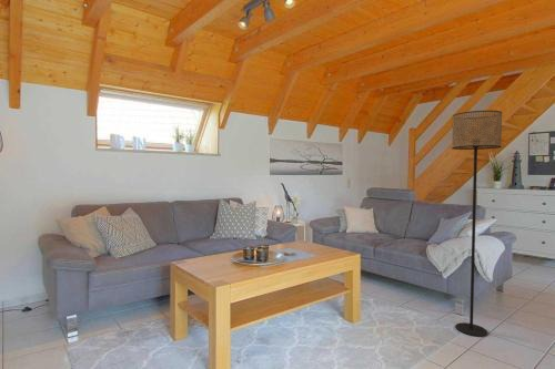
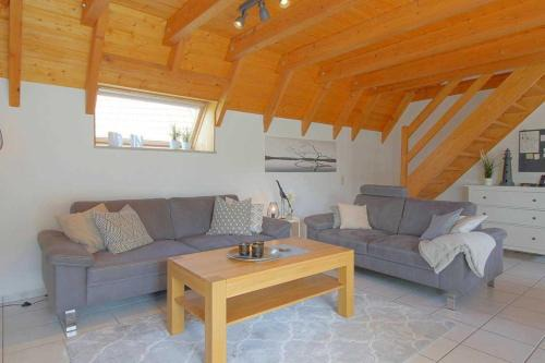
- floor lamp (473, 223)
